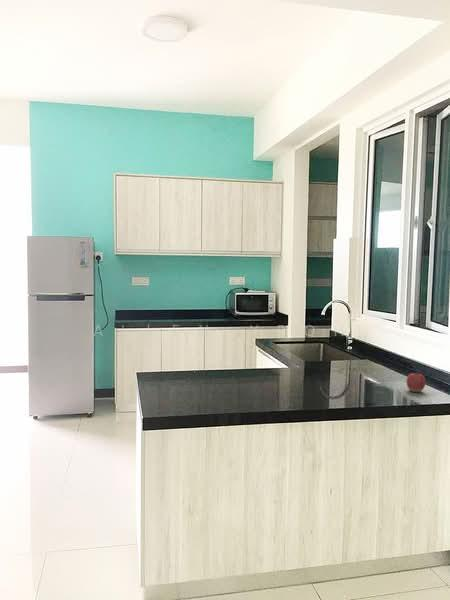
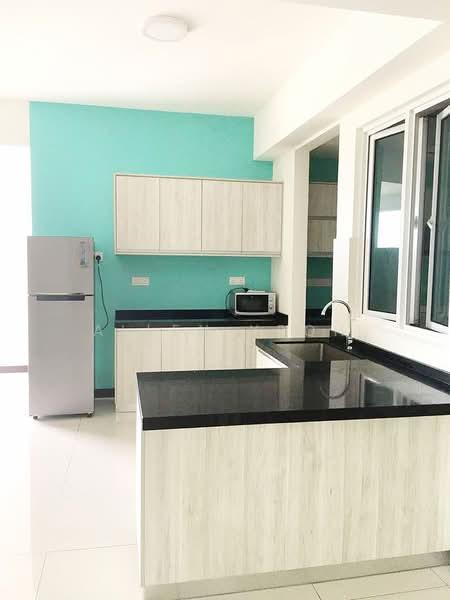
- apple (416, 380)
